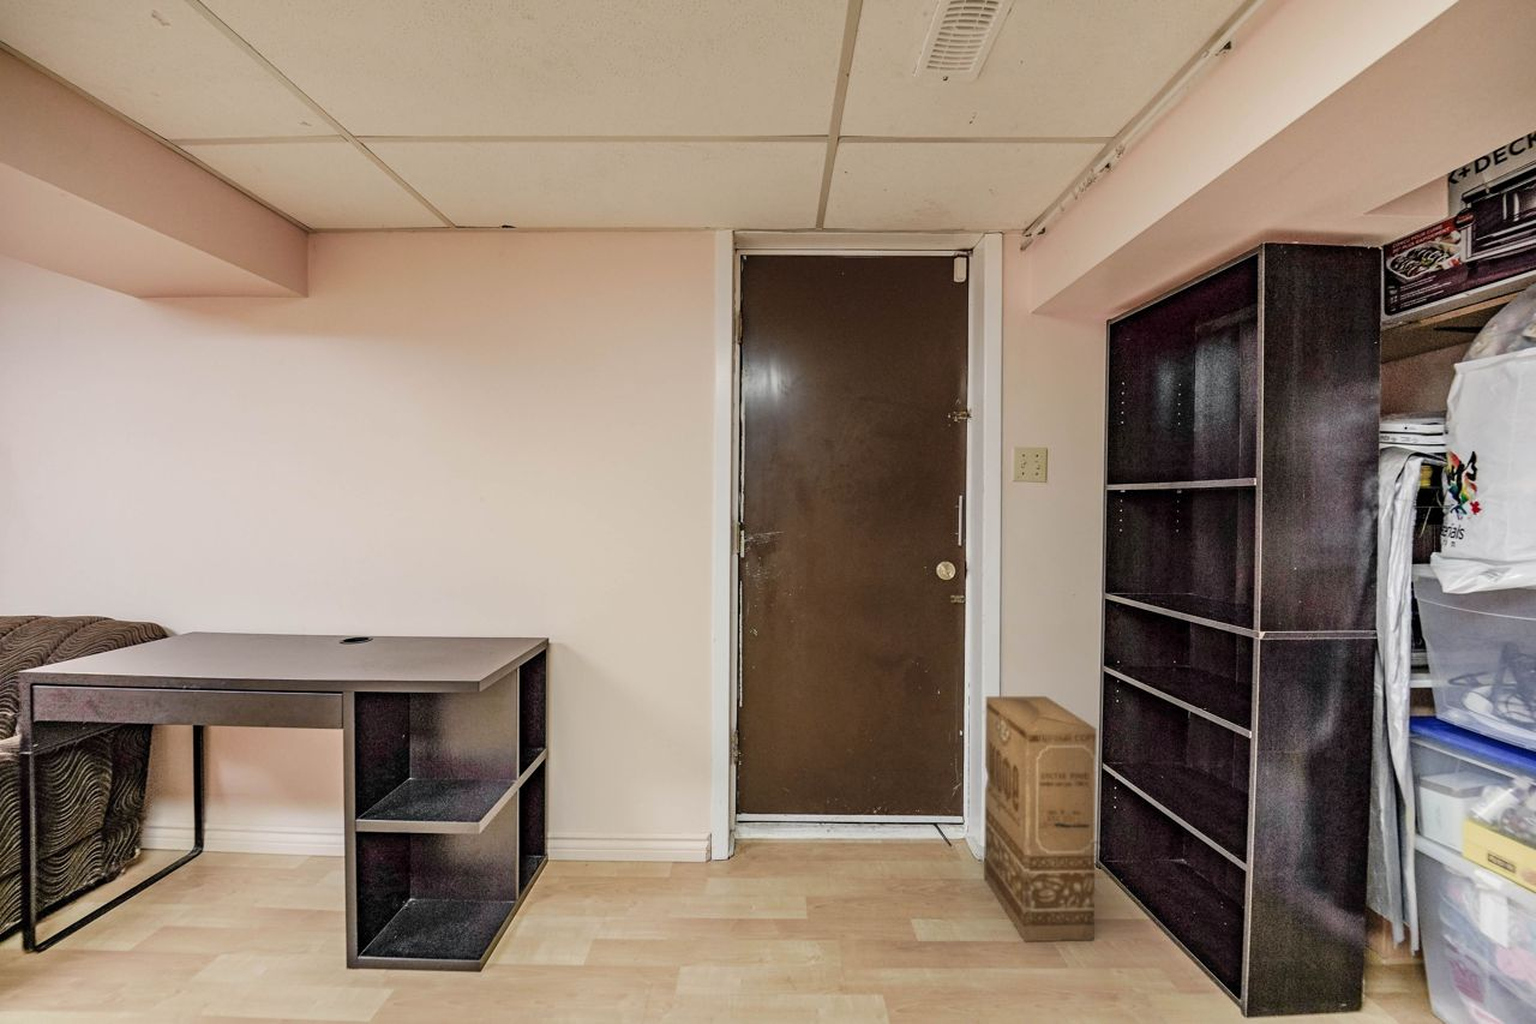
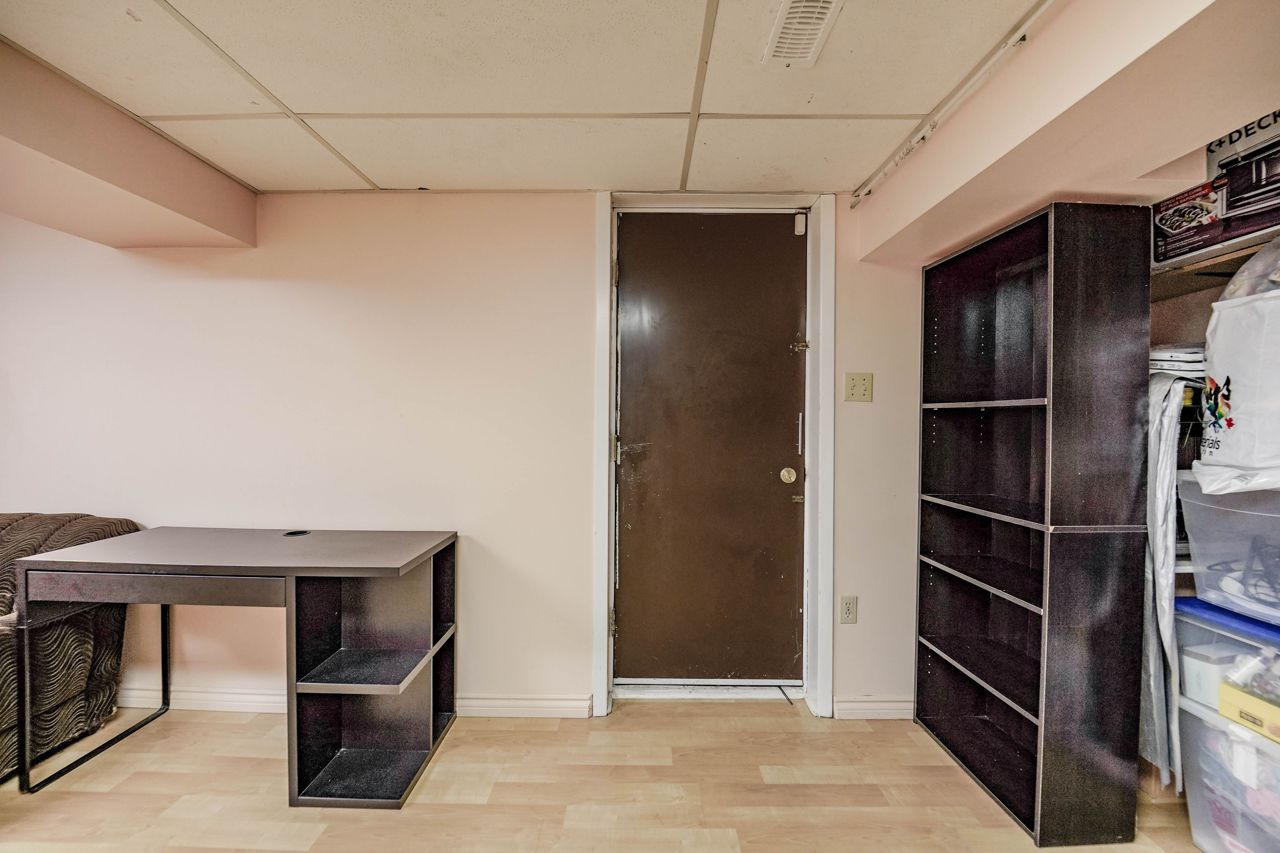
- cardboard box (1036, 807)
